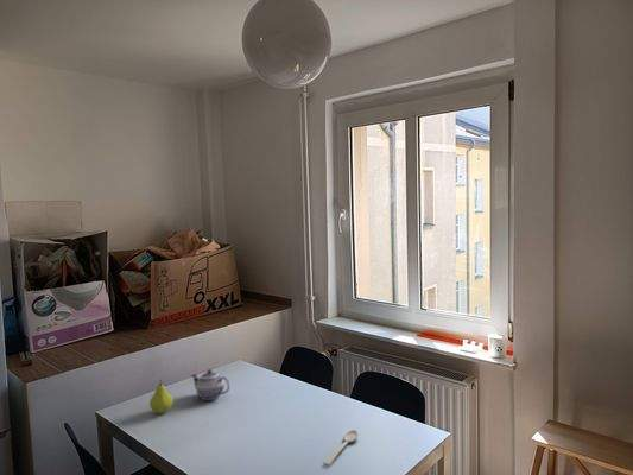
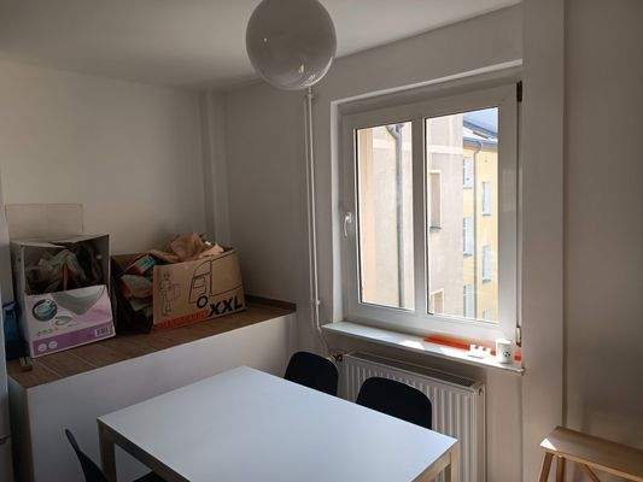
- spoon (342, 446)
- fruit (160, 395)
- teapot (209, 382)
